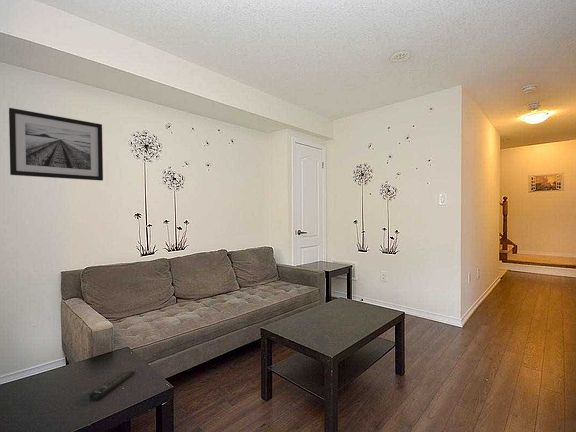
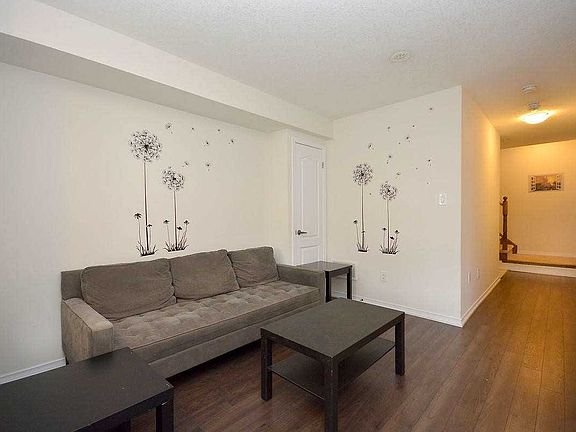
- wall art (60, 147)
- remote control (113, 383)
